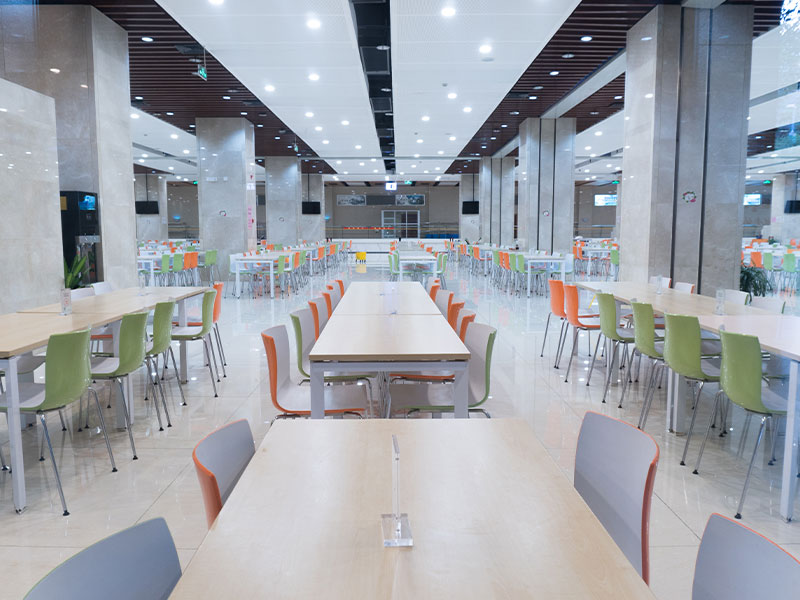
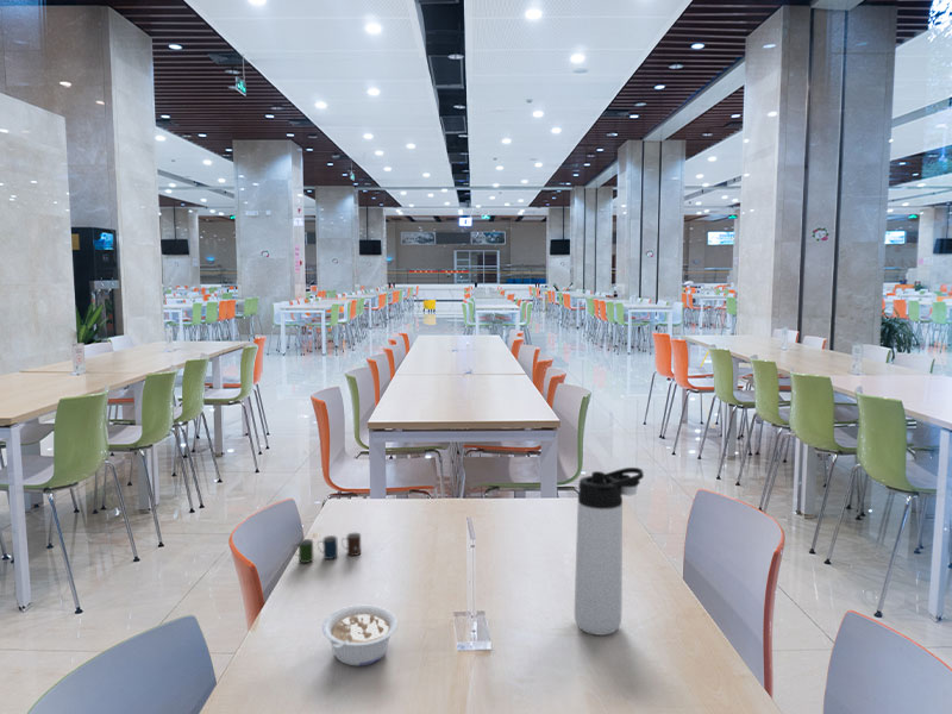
+ thermos bottle (608, 547)
+ cup (327, 541)
+ legume (361, 635)
